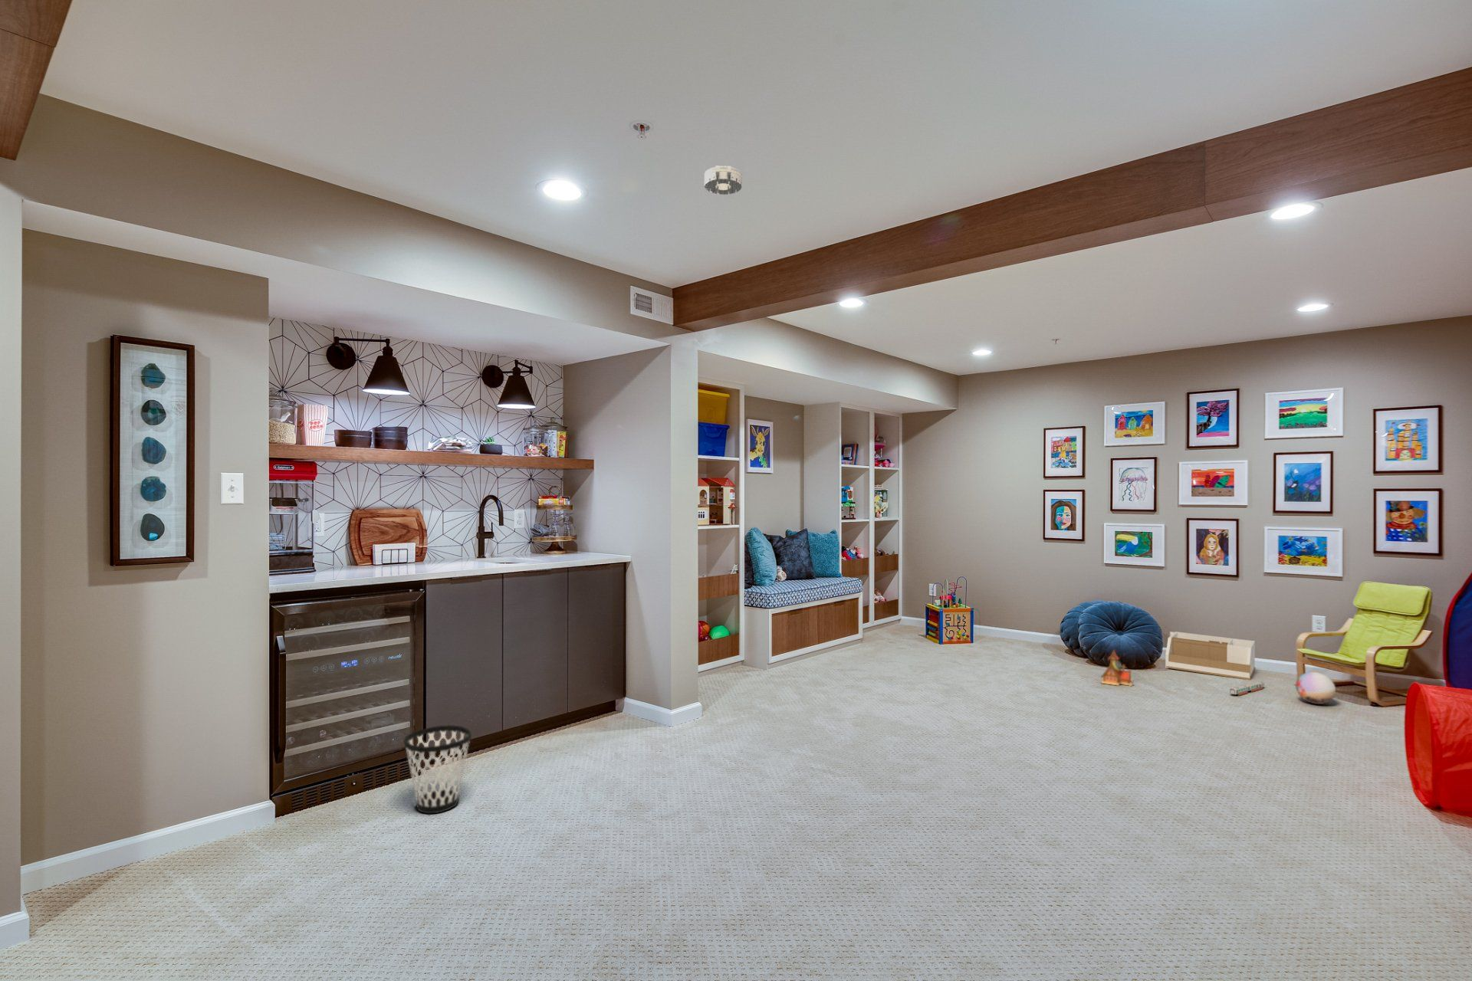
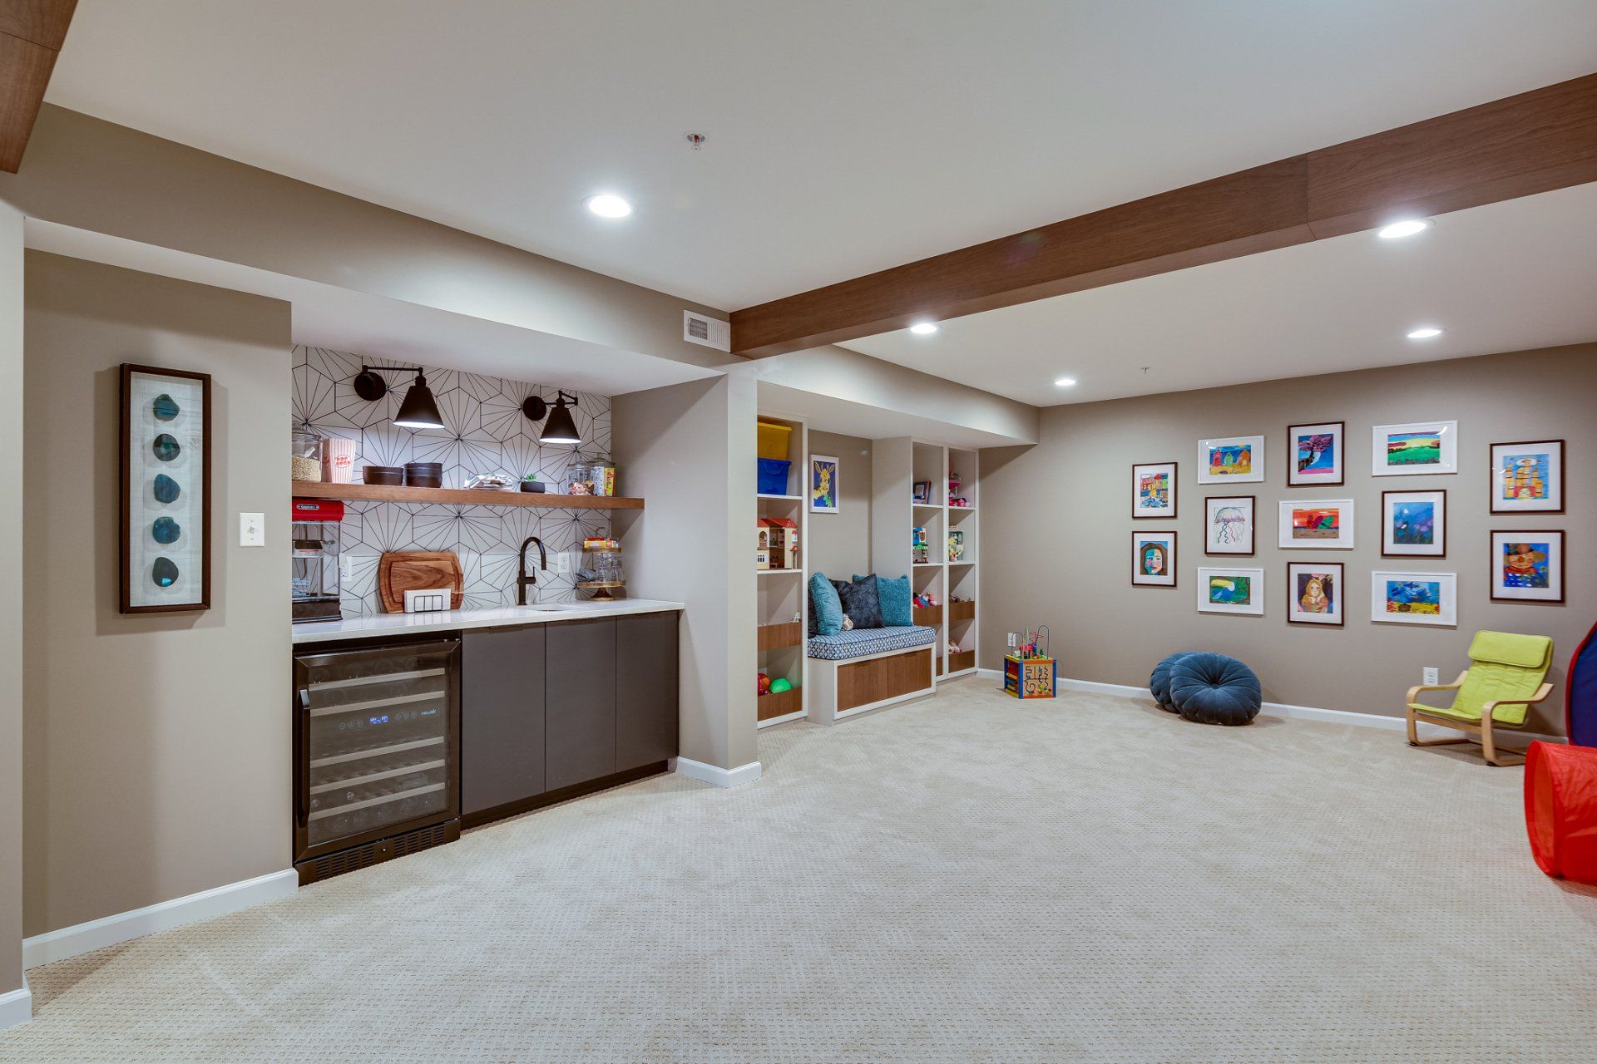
- ball (1314, 688)
- toy train (1247, 688)
- storage bin (1207, 654)
- toy house (1118, 666)
- smoke detector (723, 180)
- wastebasket (439, 772)
